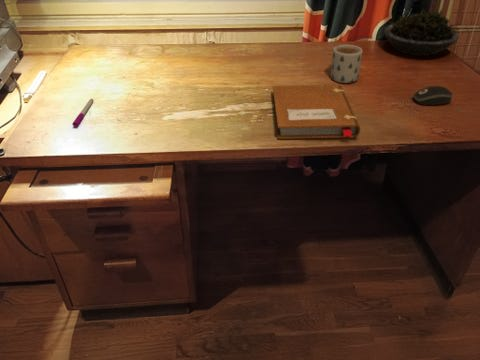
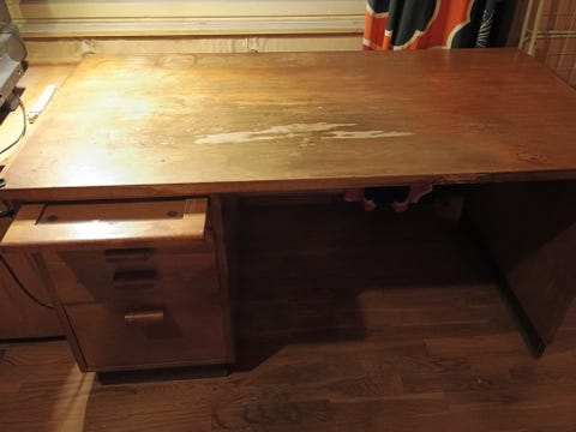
- mug (343, 62)
- pen (83, 111)
- succulent plant (420, 30)
- notebook (313, 110)
- computer mouse (433, 93)
